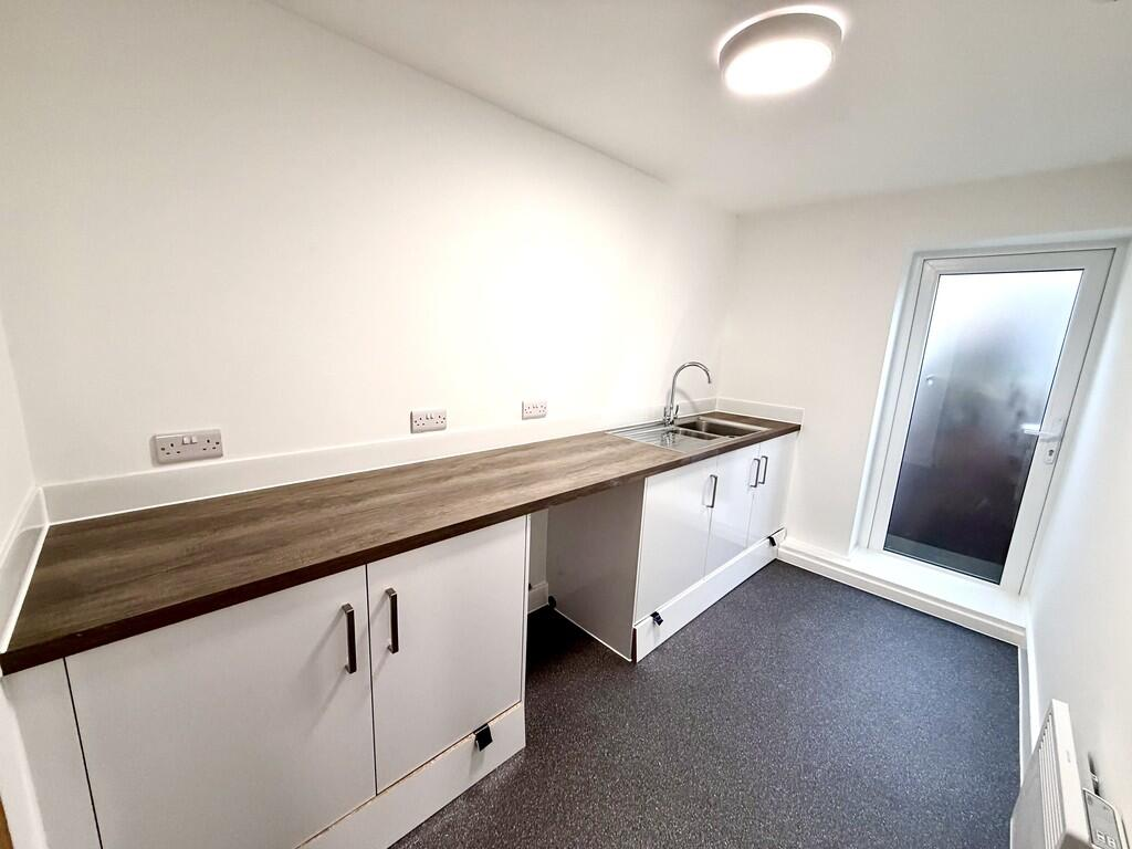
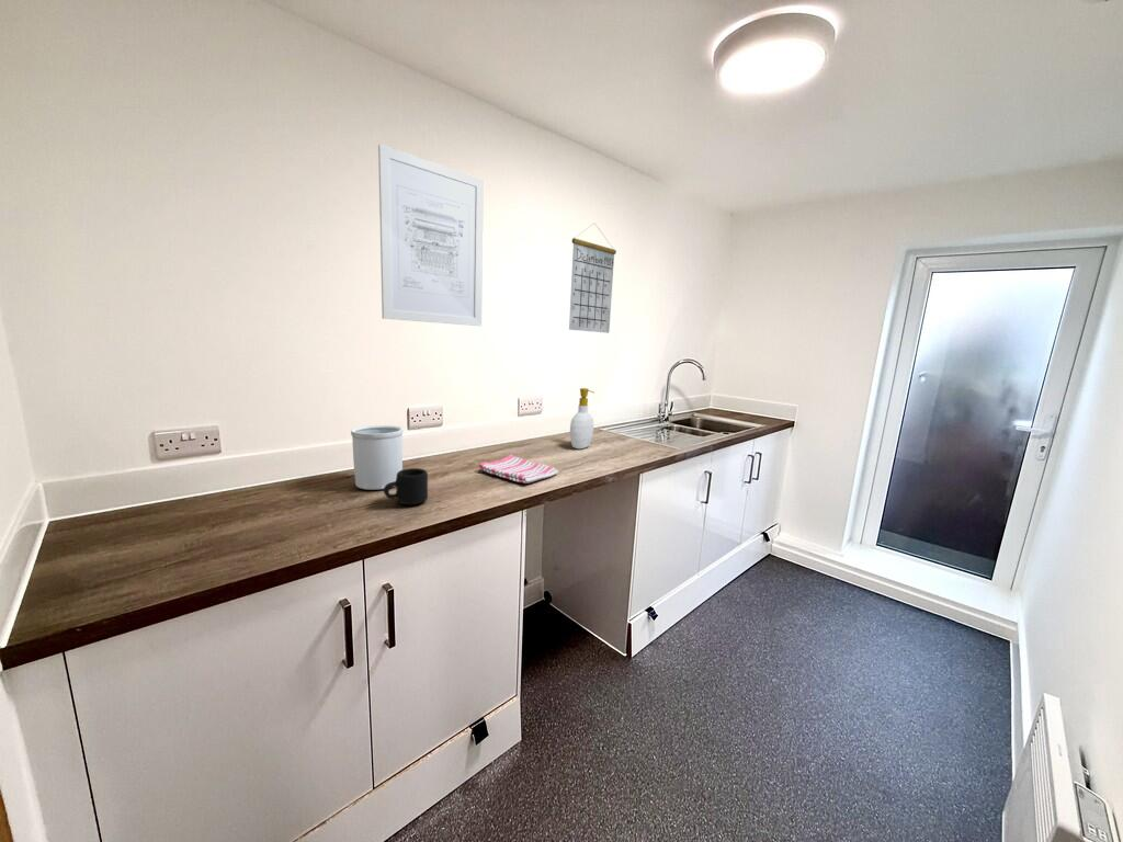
+ utensil holder (377, 456)
+ calendar (592, 277)
+ dish towel (518, 468)
+ mug (406, 488)
+ soap bottle (583, 418)
+ wall art (435, 246)
